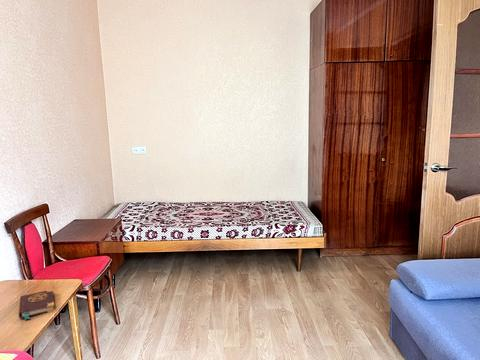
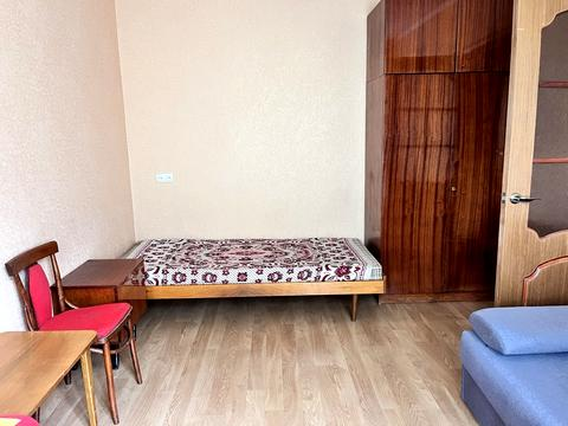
- book (37, 303)
